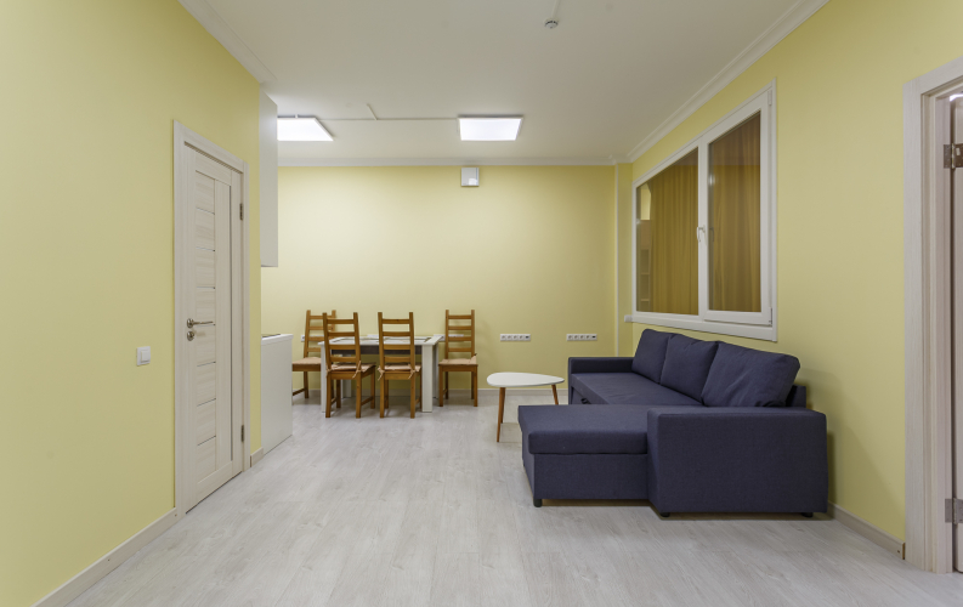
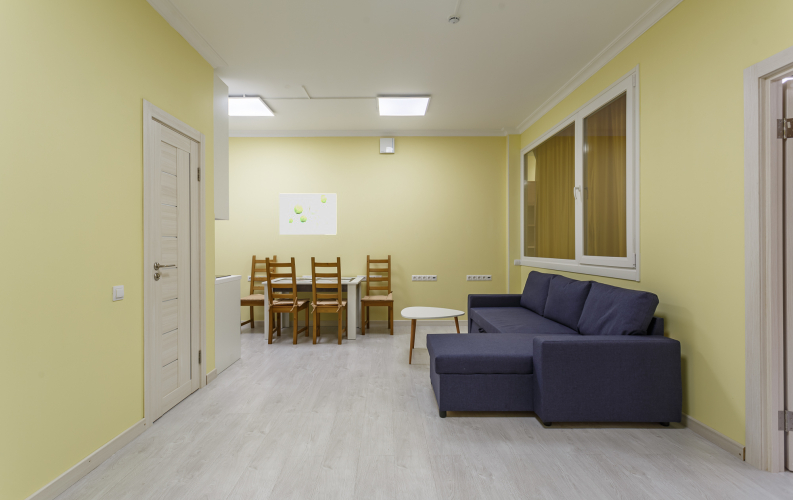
+ wall art (307, 214)
